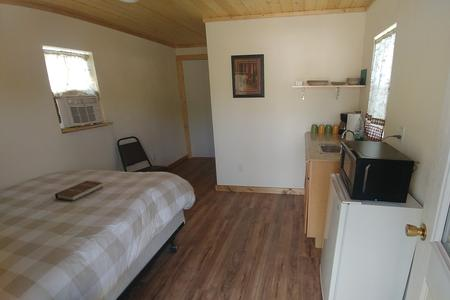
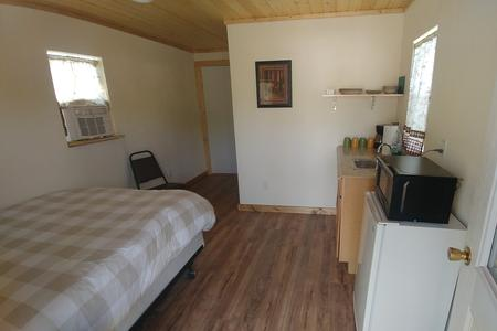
- book (80, 190)
